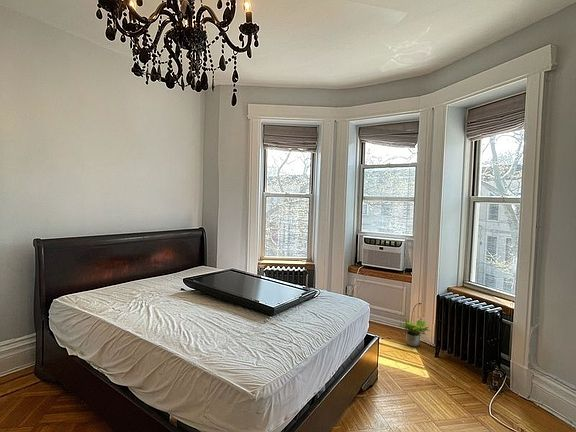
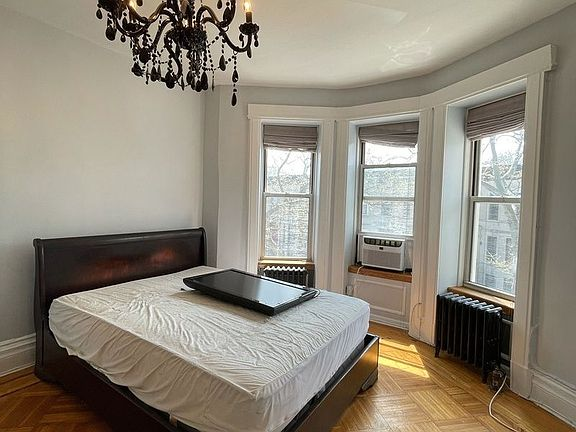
- potted plant (414, 332)
